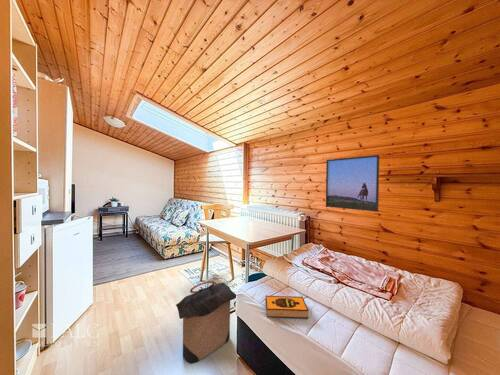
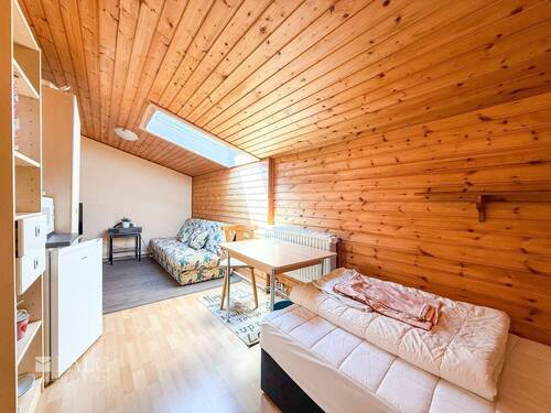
- laundry hamper (207, 310)
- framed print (350, 183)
- hardback book (285, 305)
